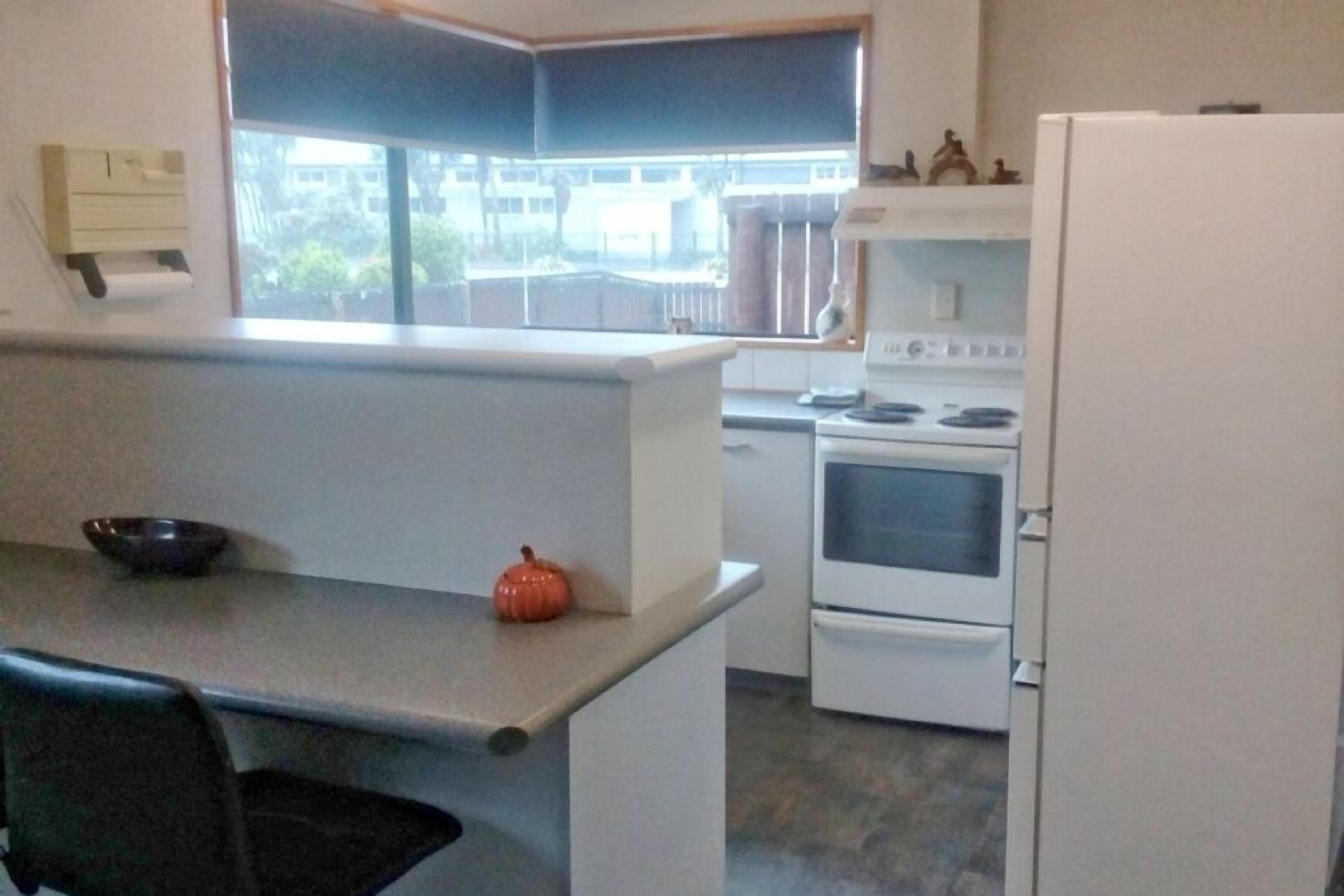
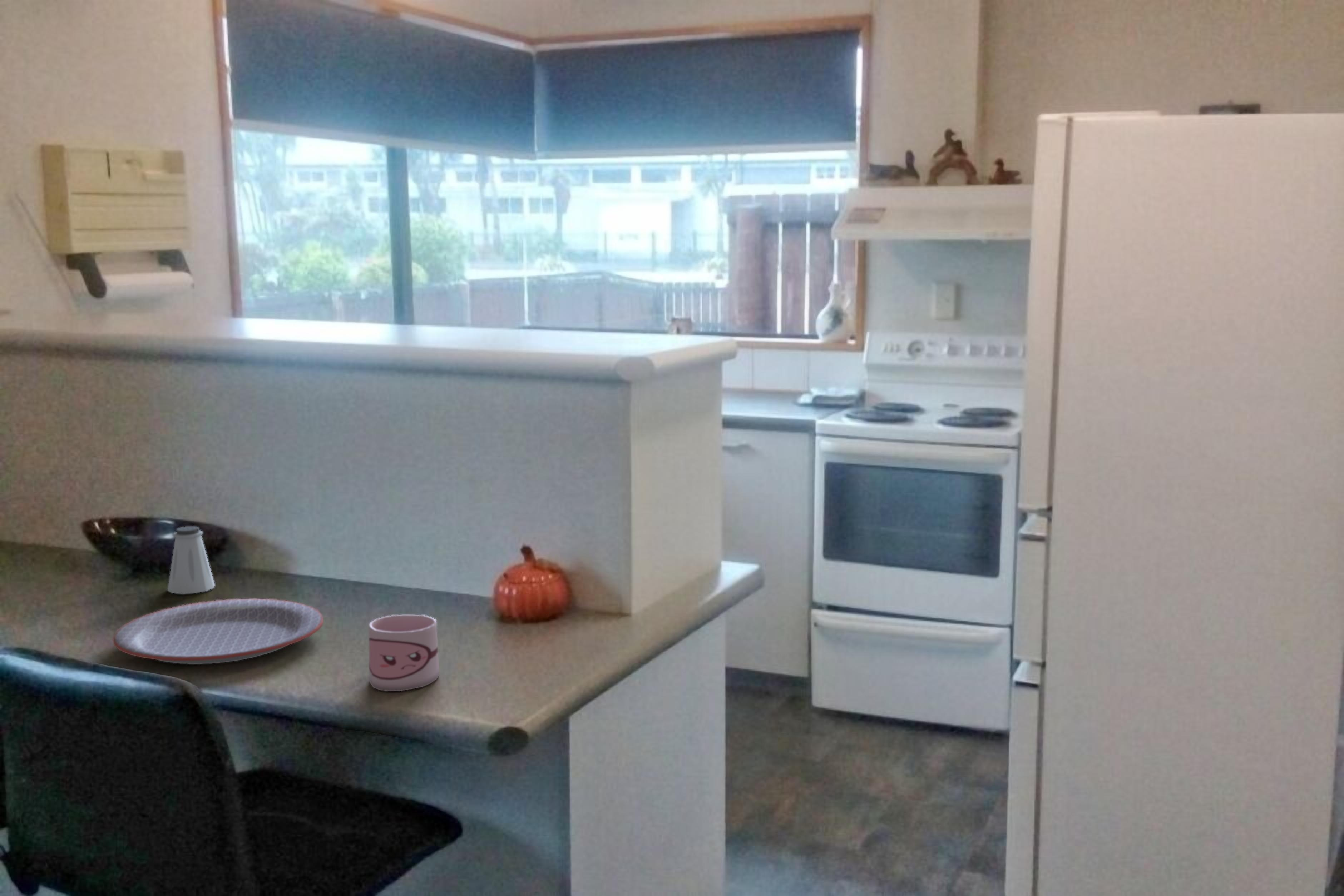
+ saltshaker (189, 558)
+ plate (221, 633)
+ mug (406, 648)
